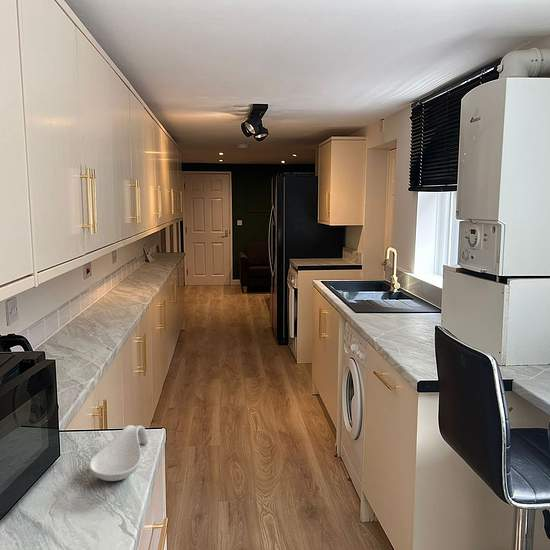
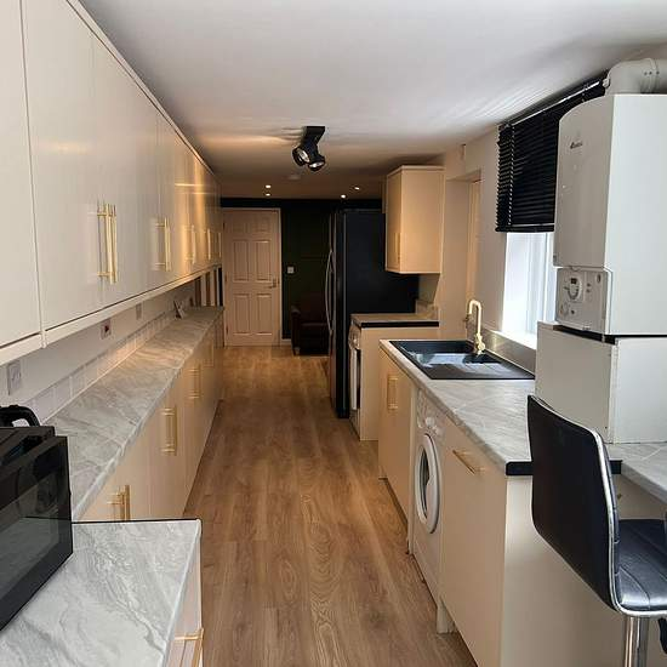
- spoon rest (123, 450)
